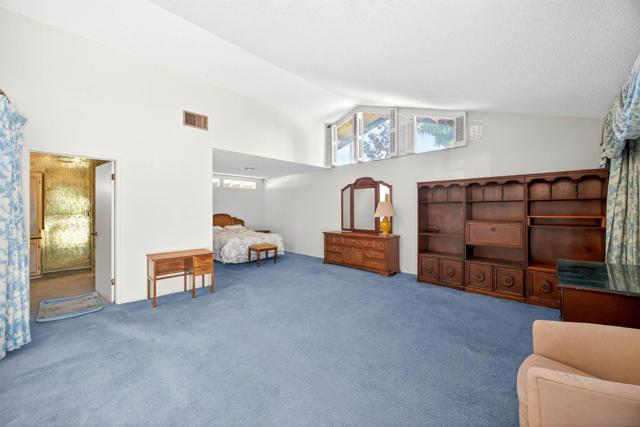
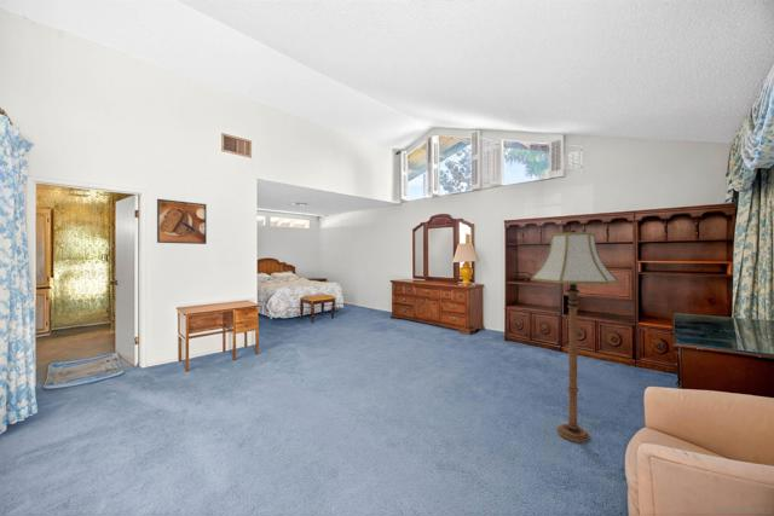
+ floor lamp (572, 330)
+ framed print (183, 222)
